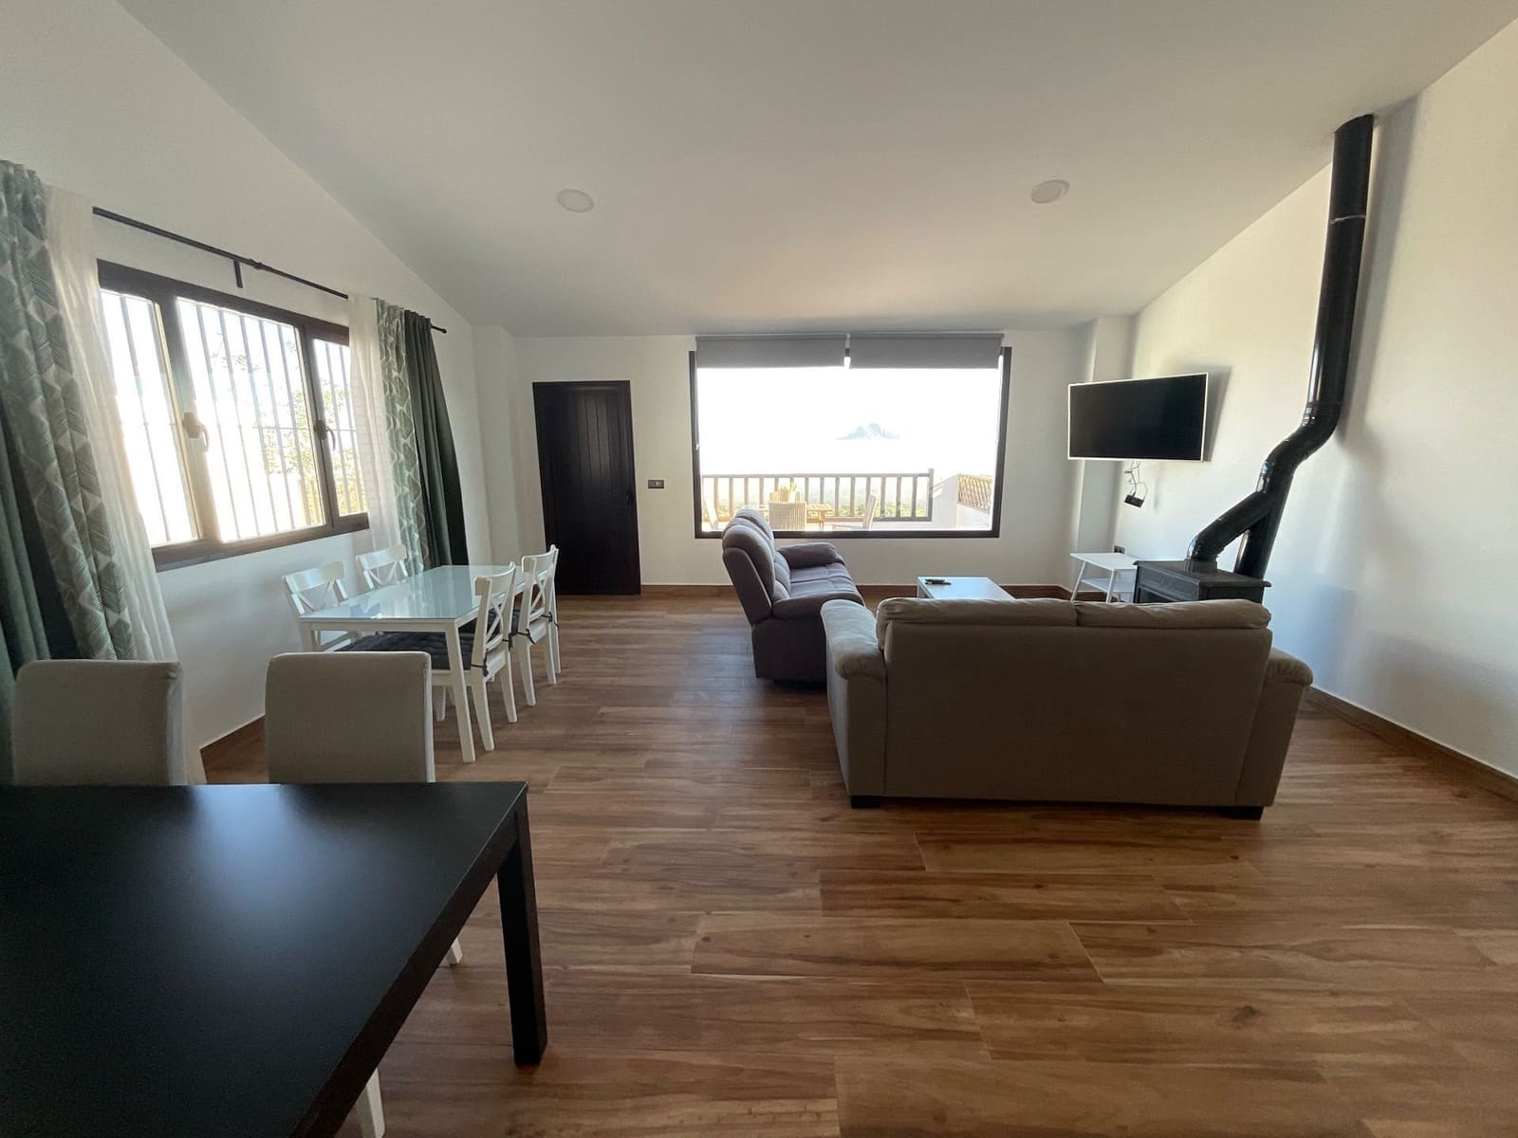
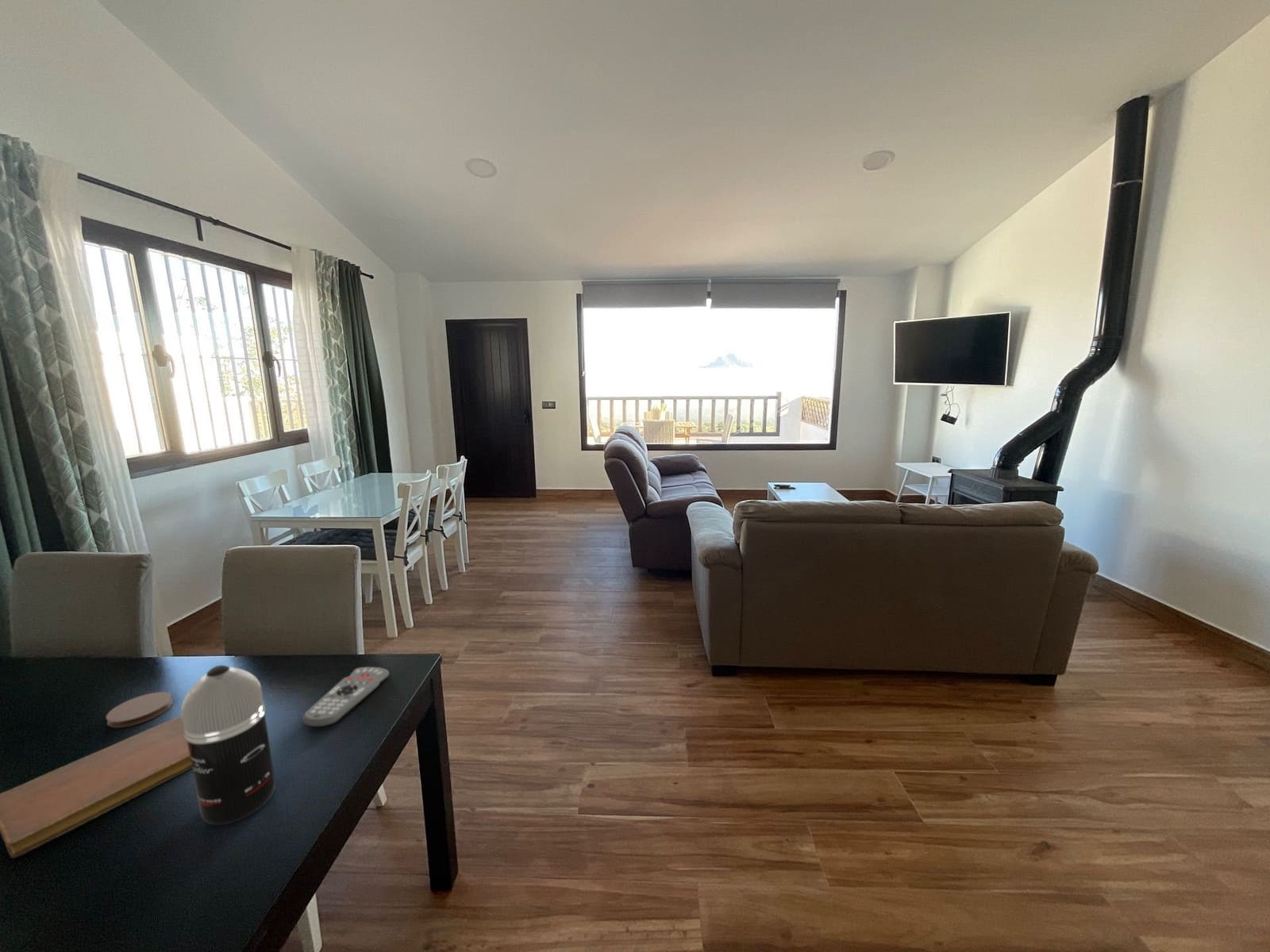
+ remote control (347, 695)
+ notebook (110, 774)
+ spray bottle (229, 736)
+ coaster (140, 708)
